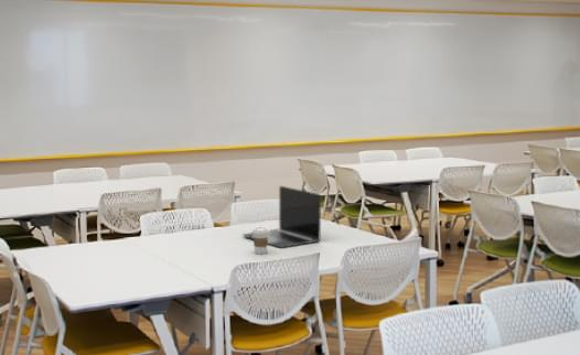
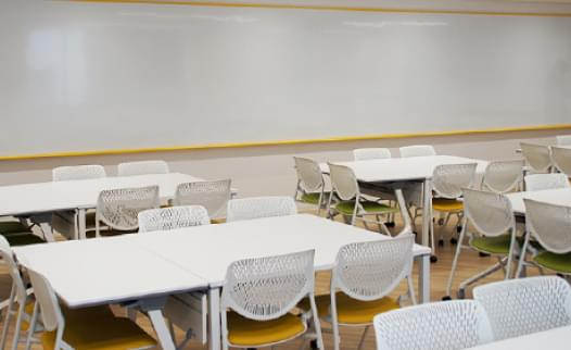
- laptop (280, 215)
- coffee cup (260, 239)
